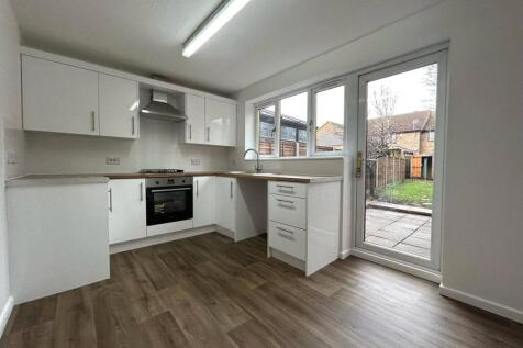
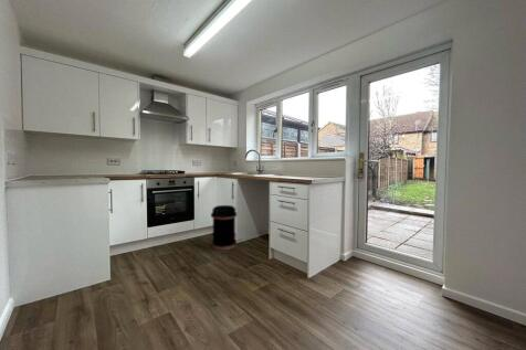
+ trash can (223, 226)
